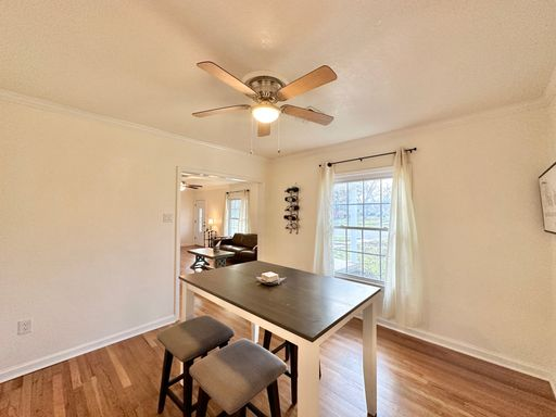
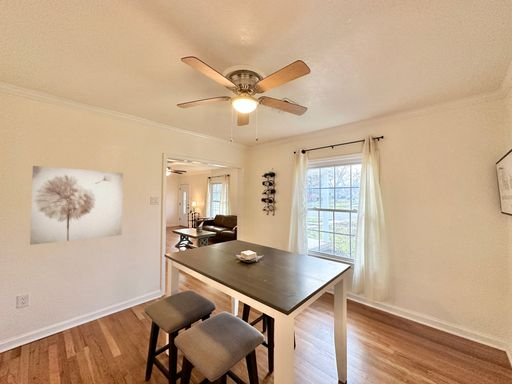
+ wall art (82, 204)
